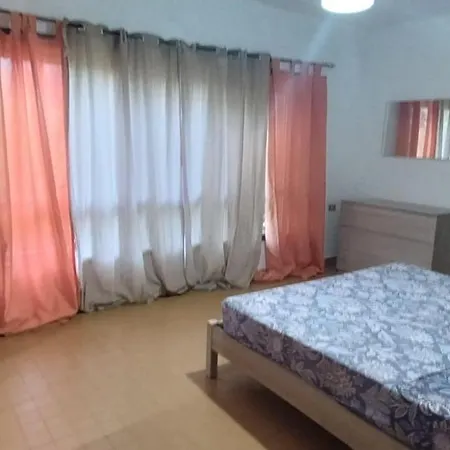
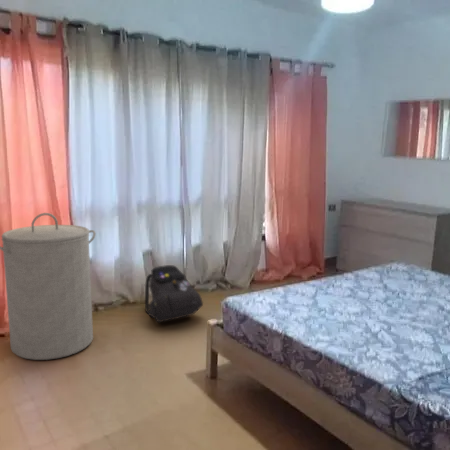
+ laundry hamper (49, 279)
+ backpack (169, 292)
